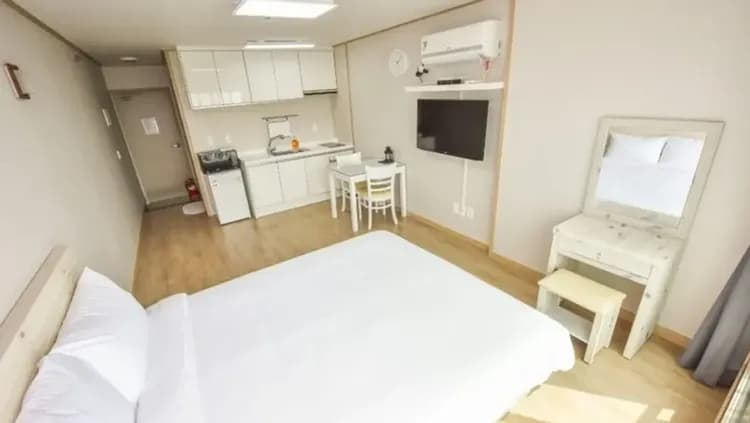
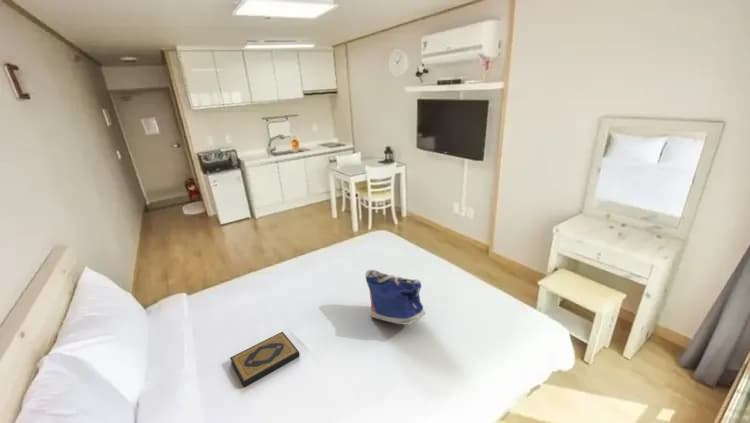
+ hardback book (265, 357)
+ tote bag (392, 294)
